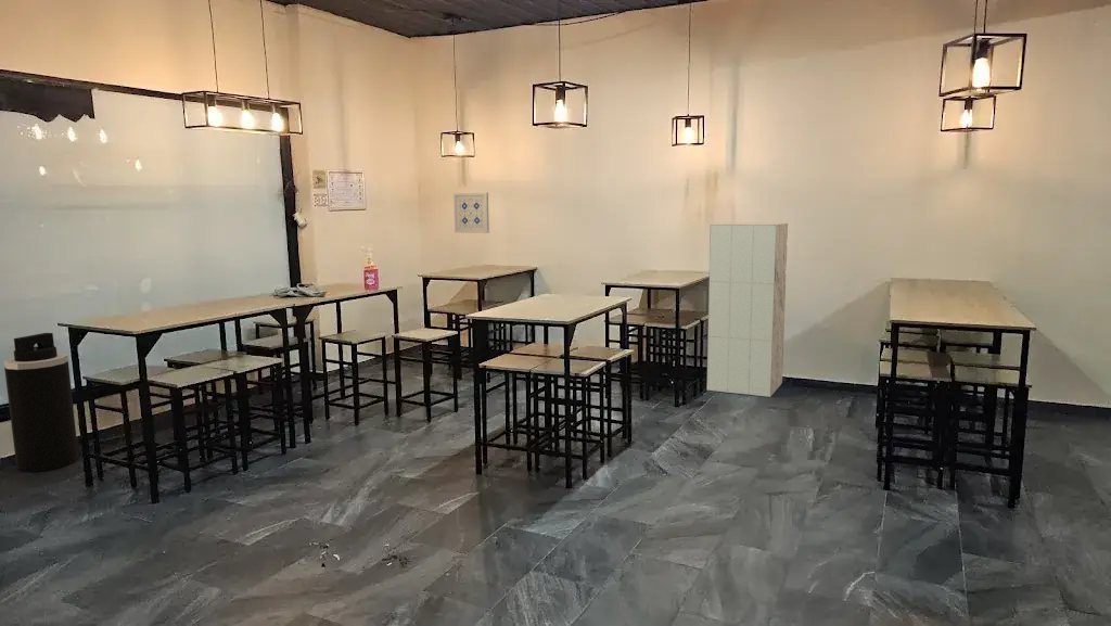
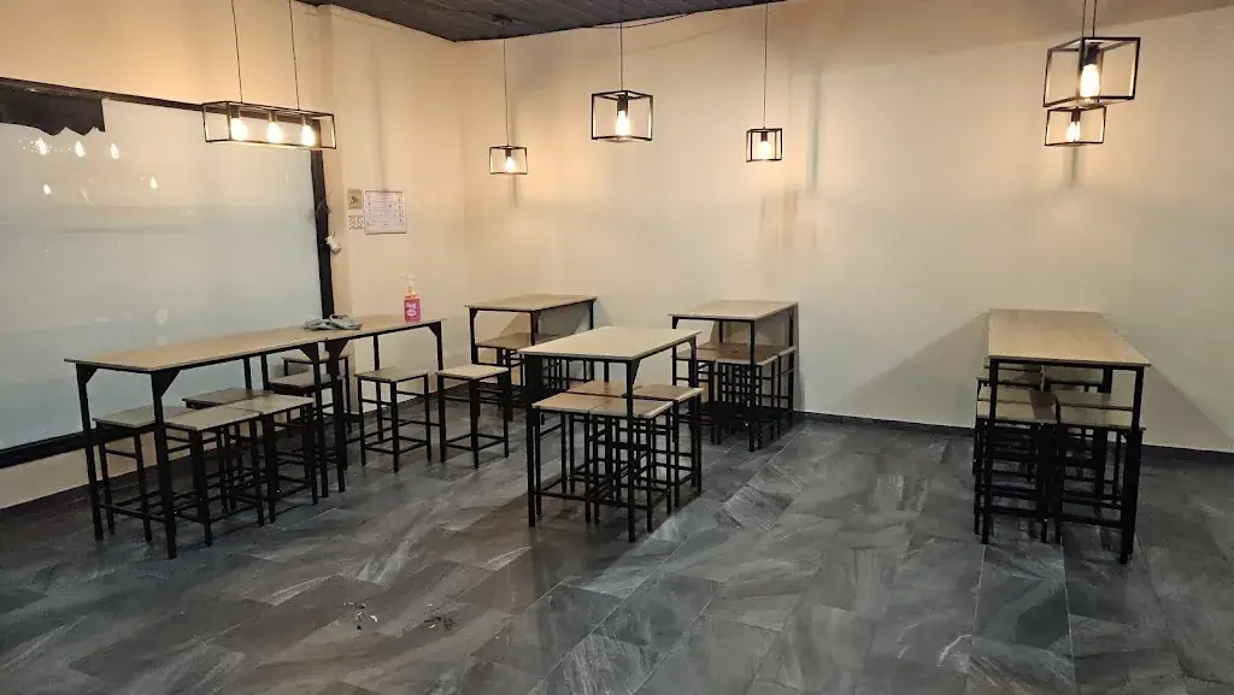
- cabinet (746, 306)
- wall art (471, 213)
- trash can (40, 399)
